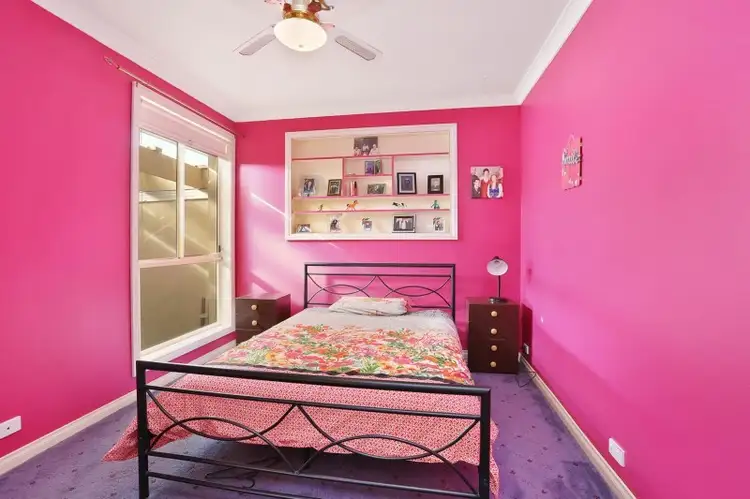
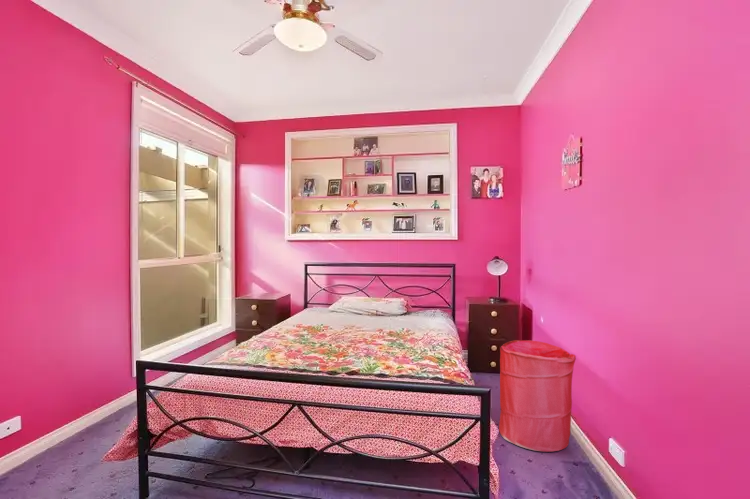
+ laundry hamper (535, 390)
